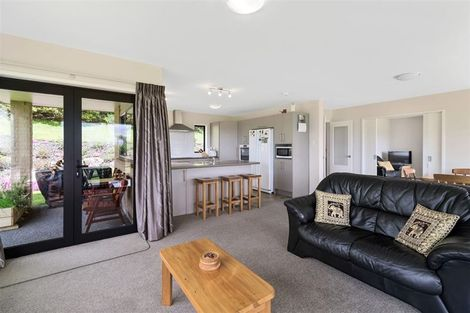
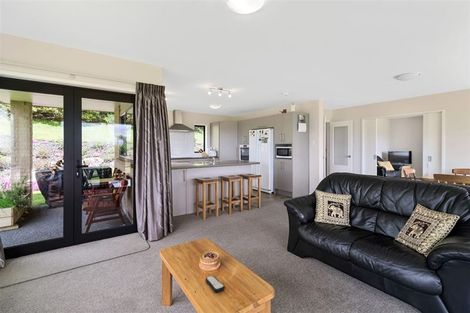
+ remote control (214, 283)
